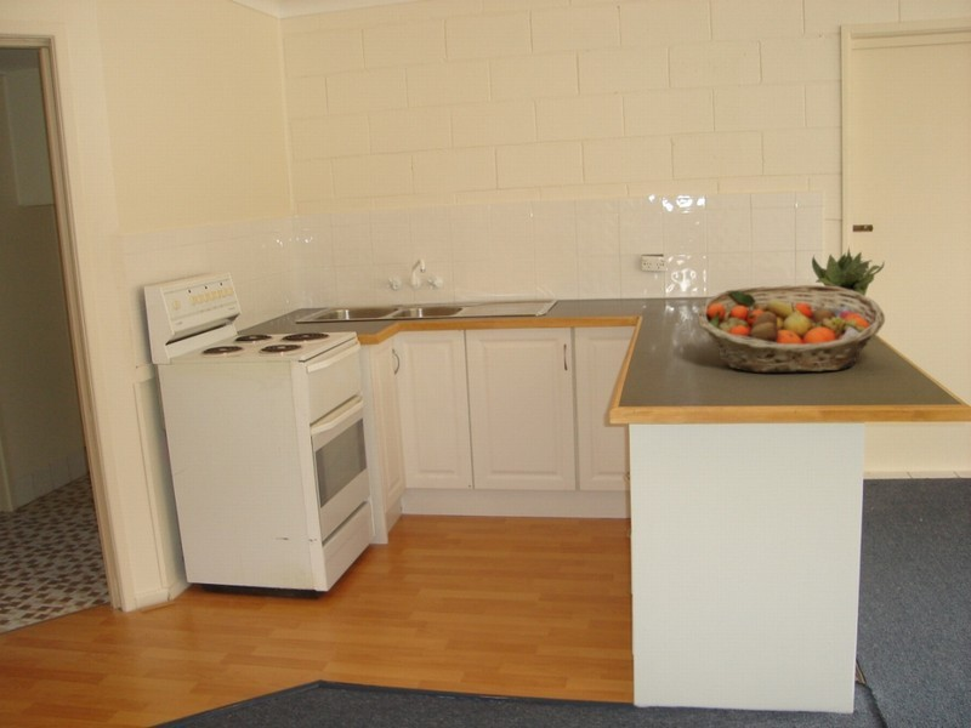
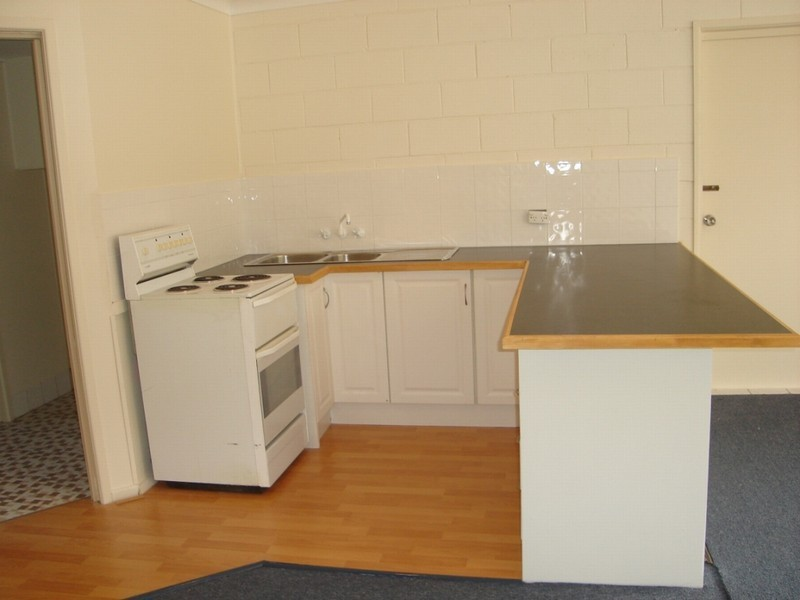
- fruit basket (788, 326)
- potted plant (842, 288)
